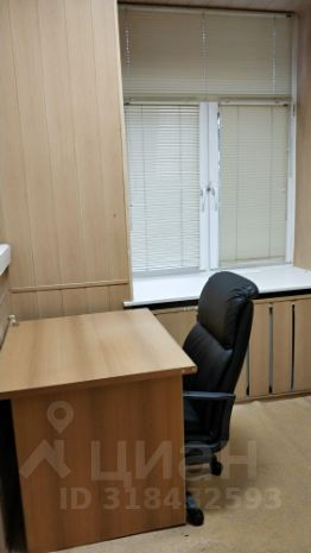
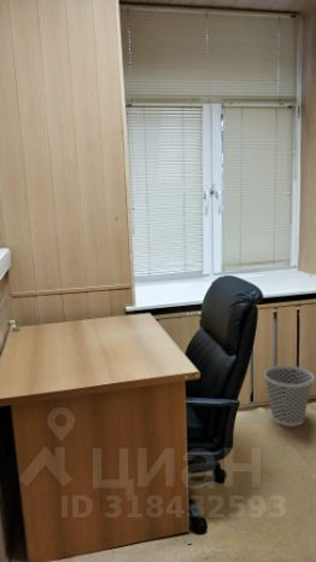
+ wastebasket (288, 396)
